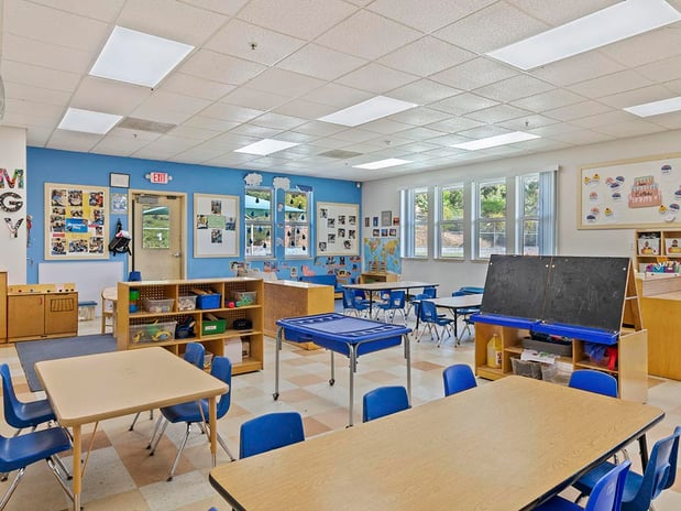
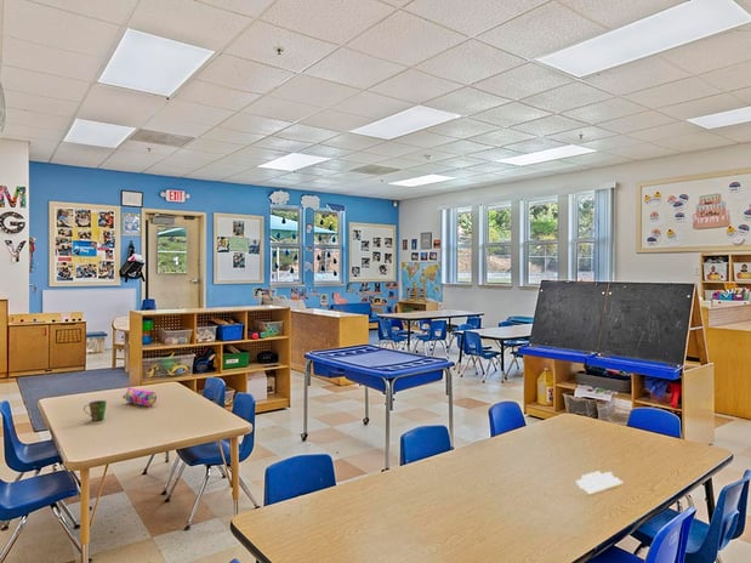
+ paper sheet (598, 480)
+ pencil case (140, 396)
+ cup (95, 410)
